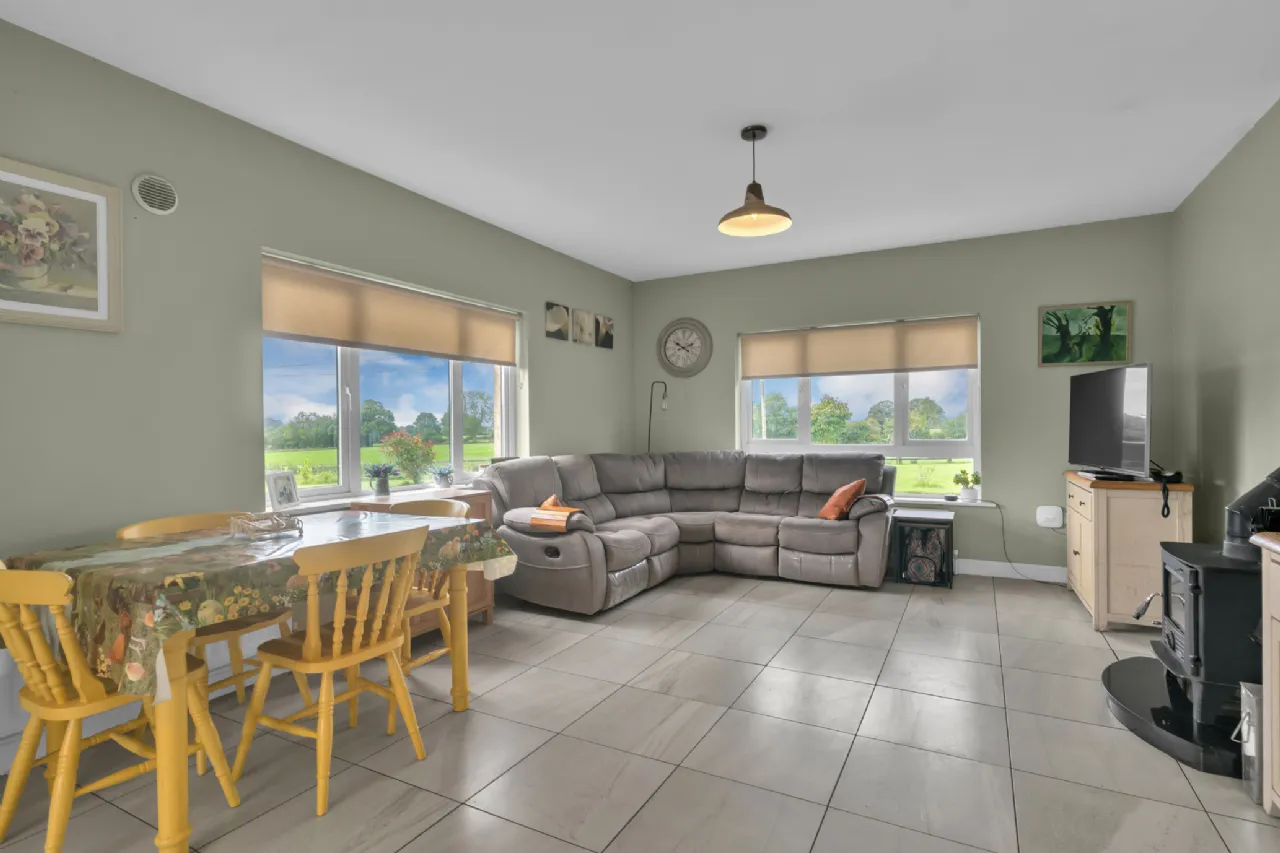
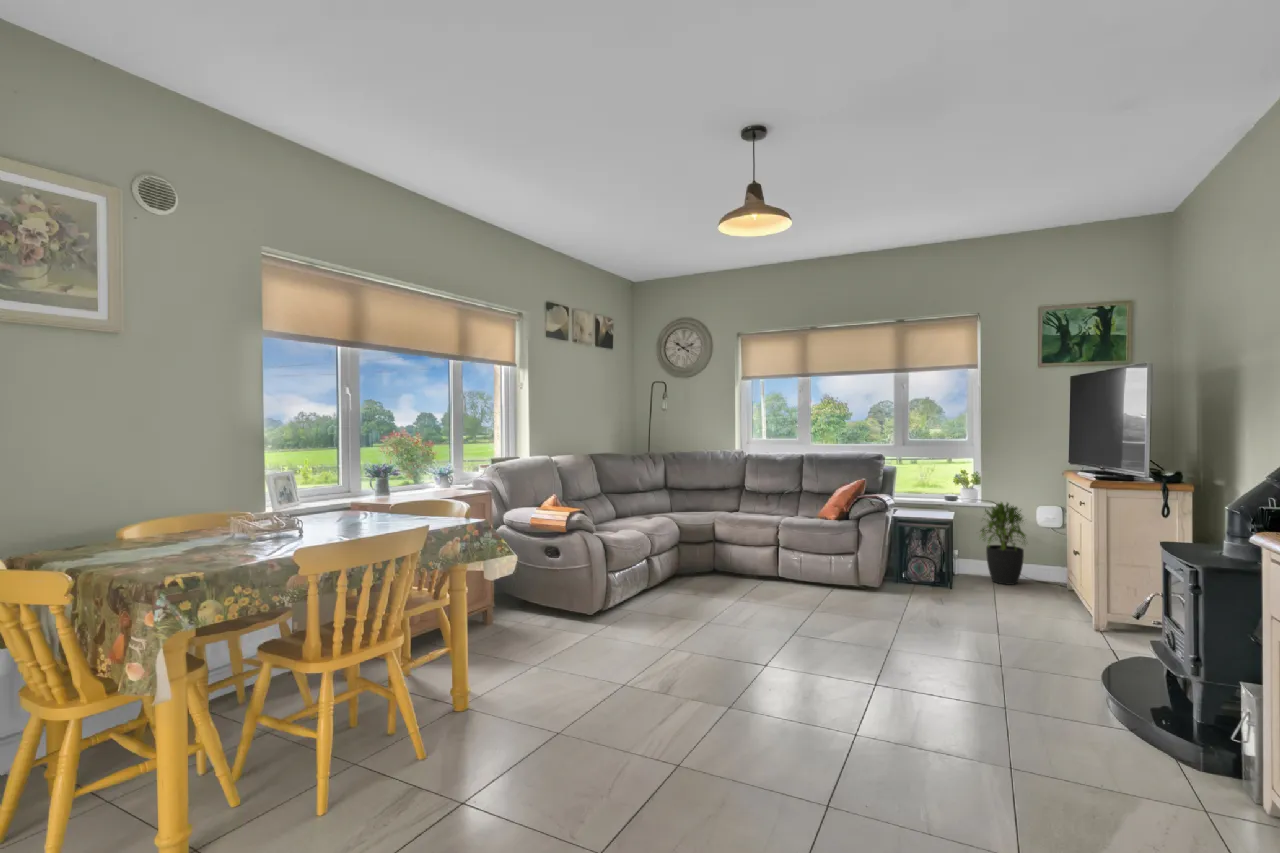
+ potted plant (1001, 540)
